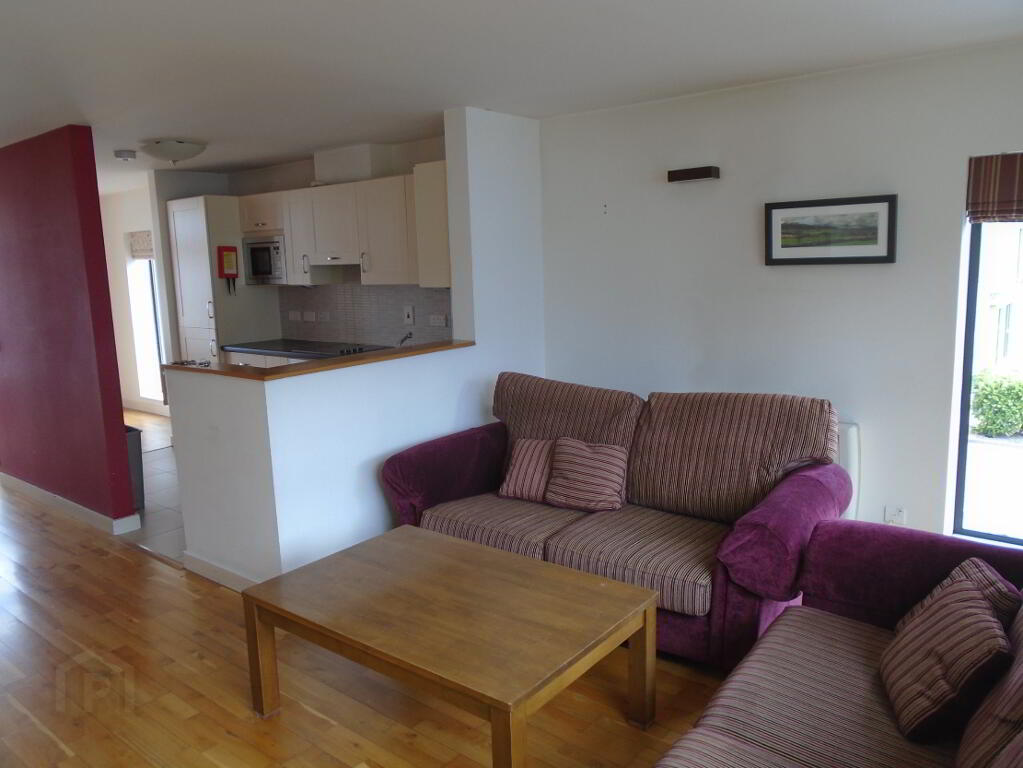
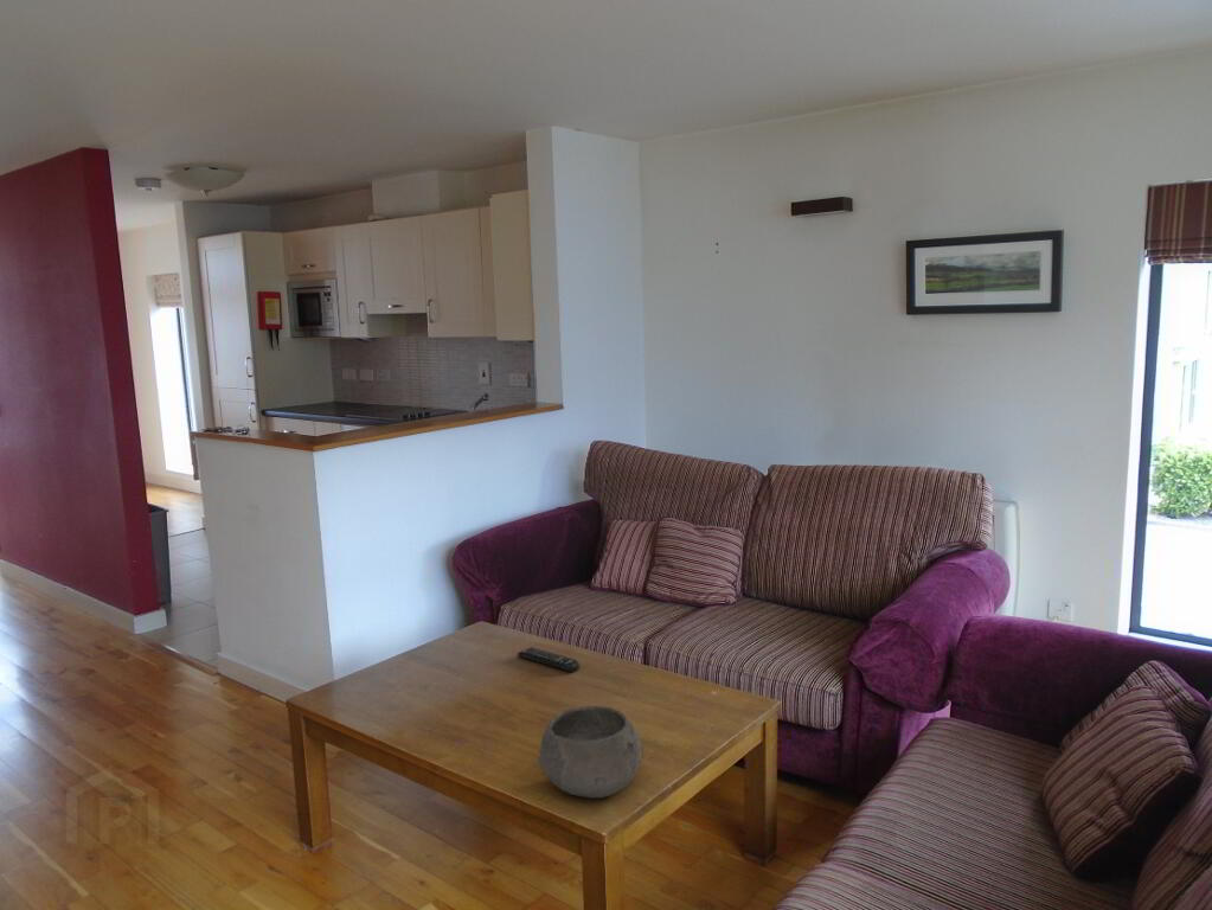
+ remote control (547, 659)
+ bowl (590, 754)
